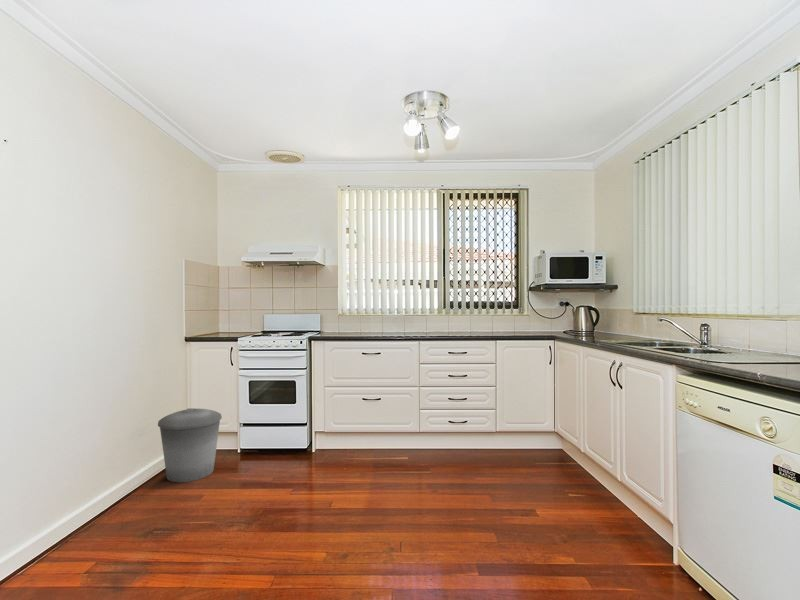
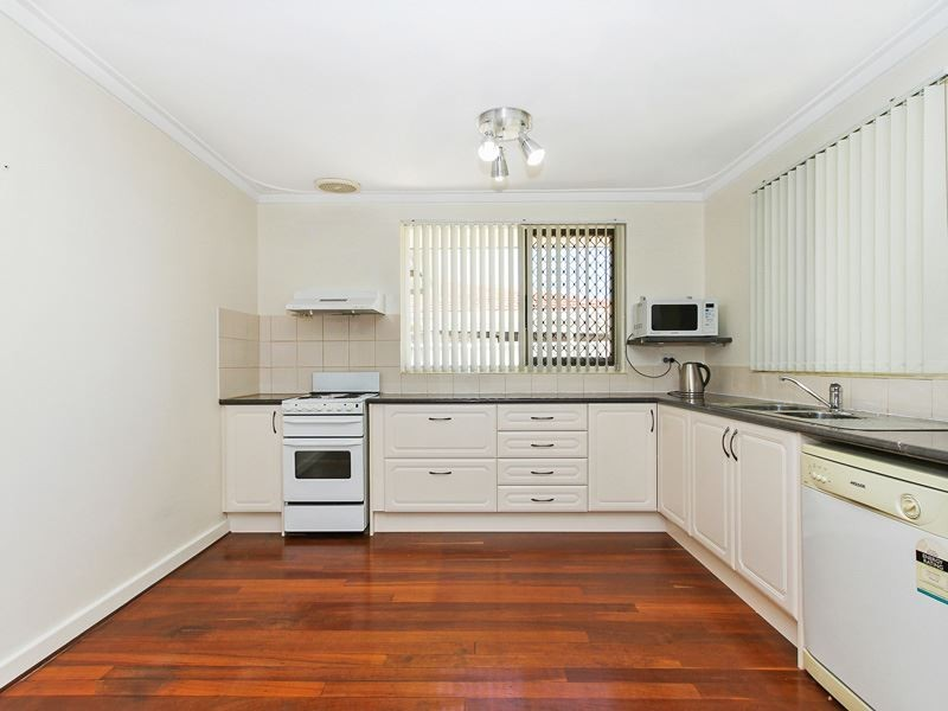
- trash can (190, 440)
